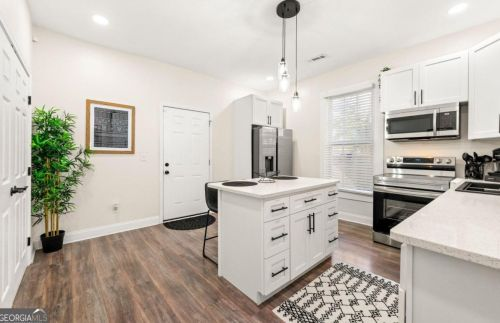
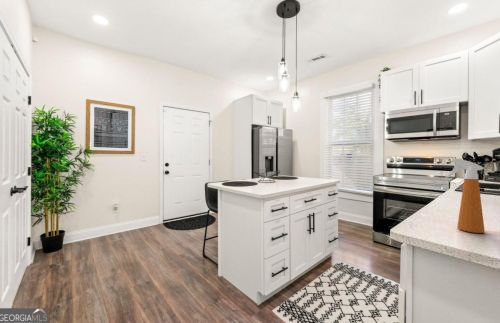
+ spray bottle (464, 193)
